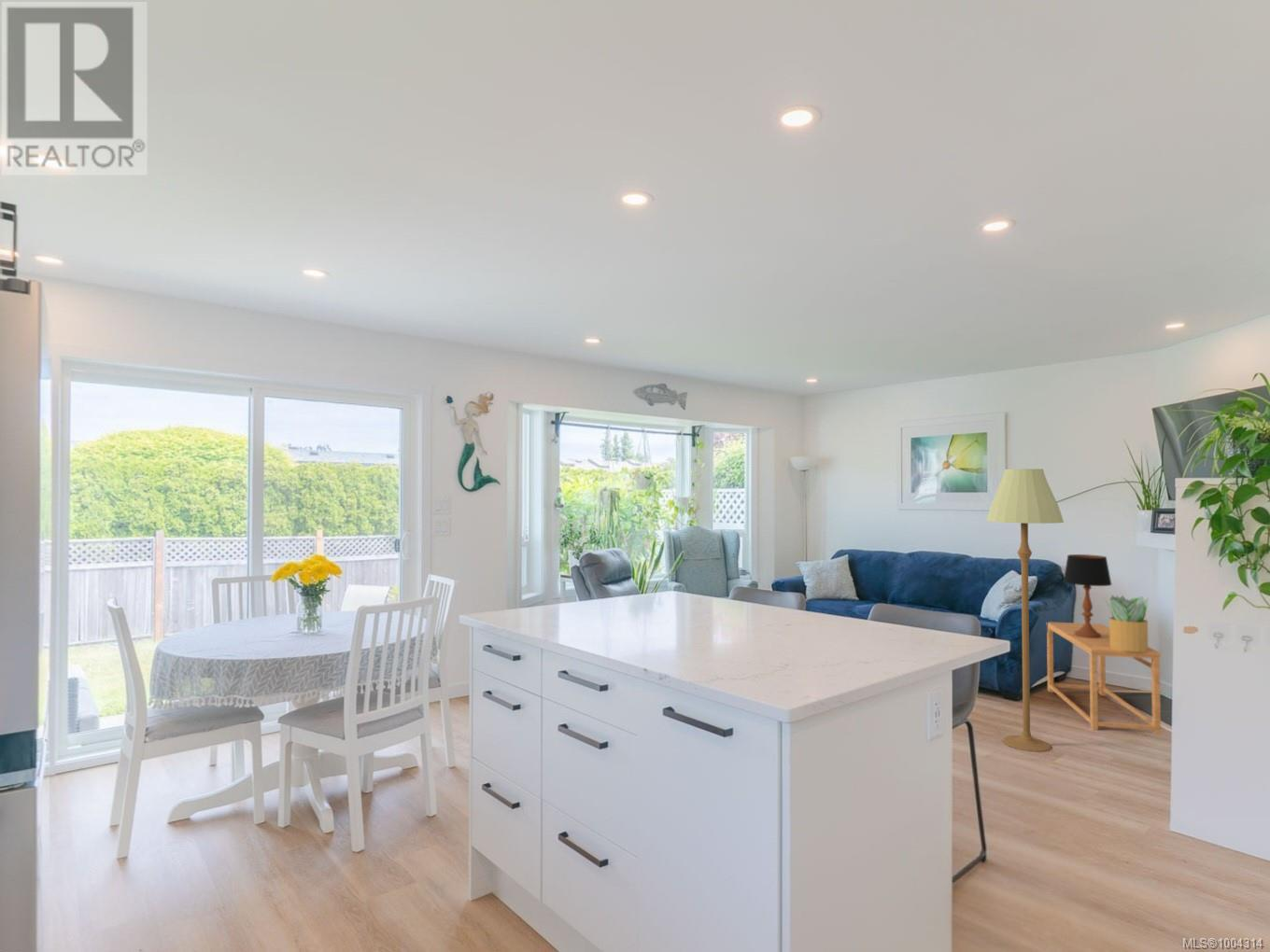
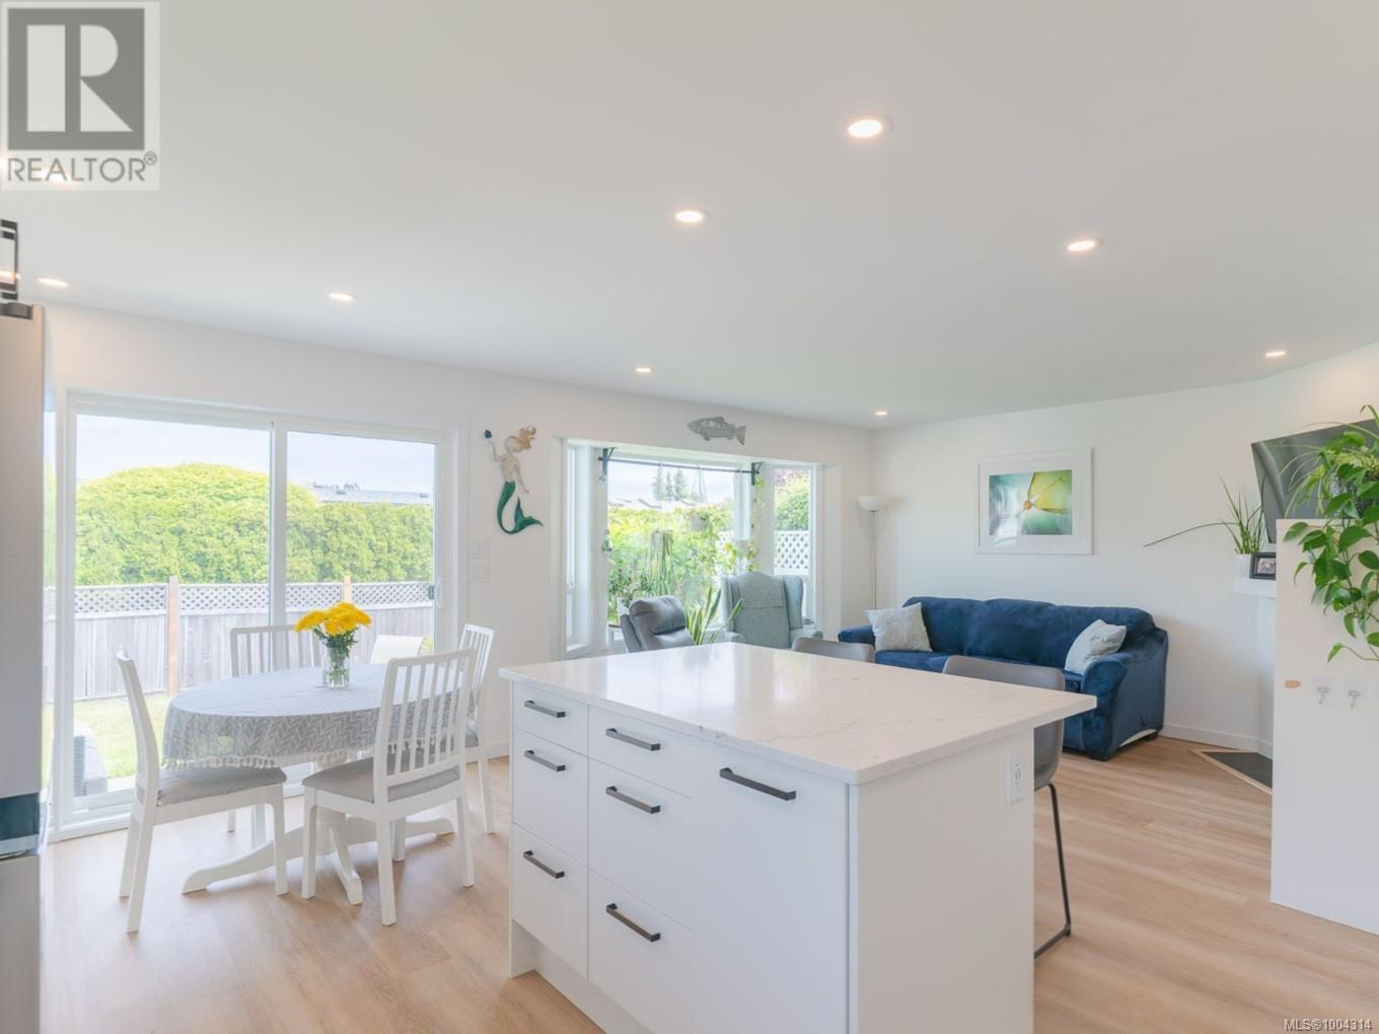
- potted plant (1125, 622)
- floor lamp (1024, 606)
- table lamp (1087, 595)
- side table (1099, 673)
